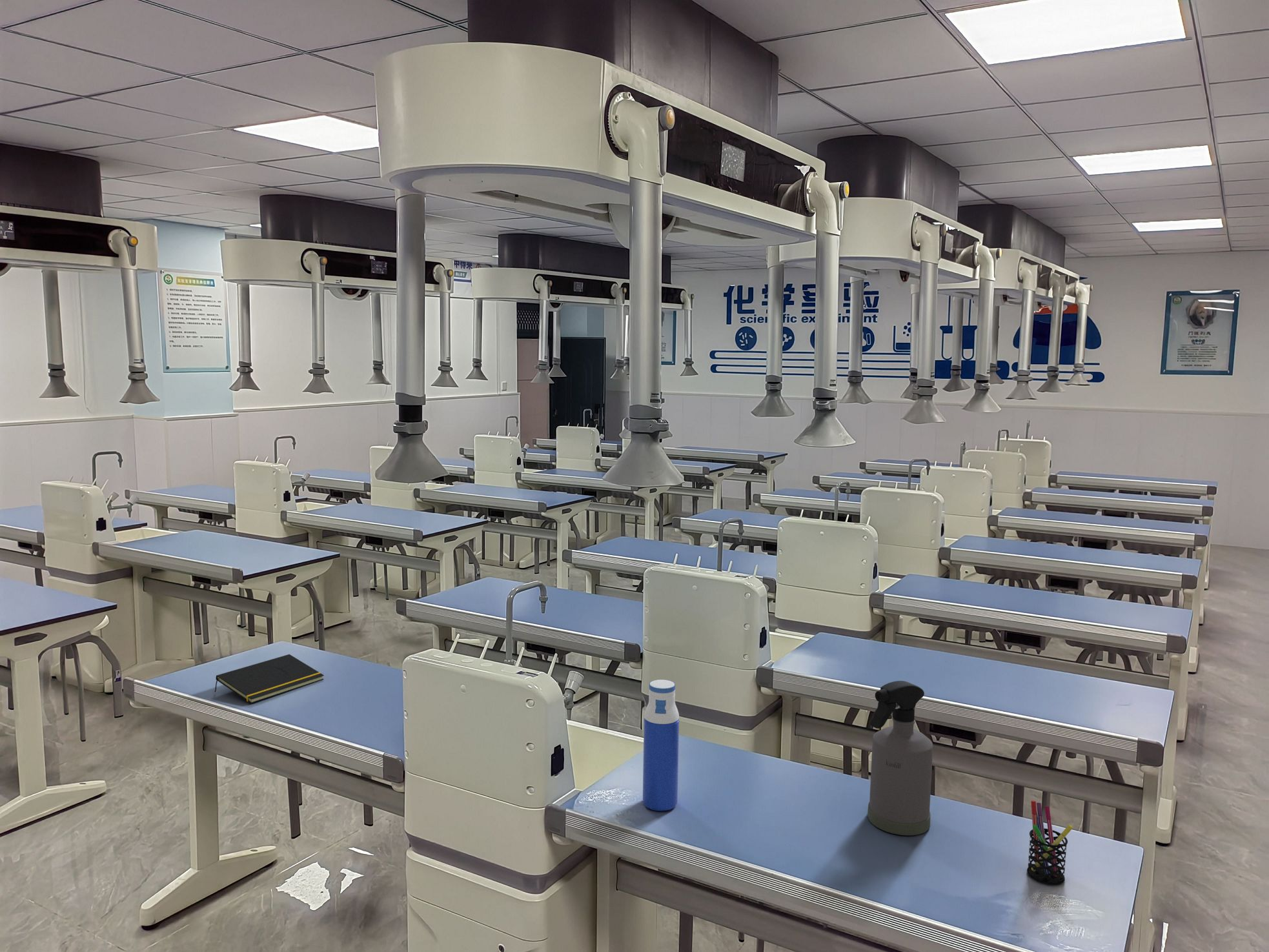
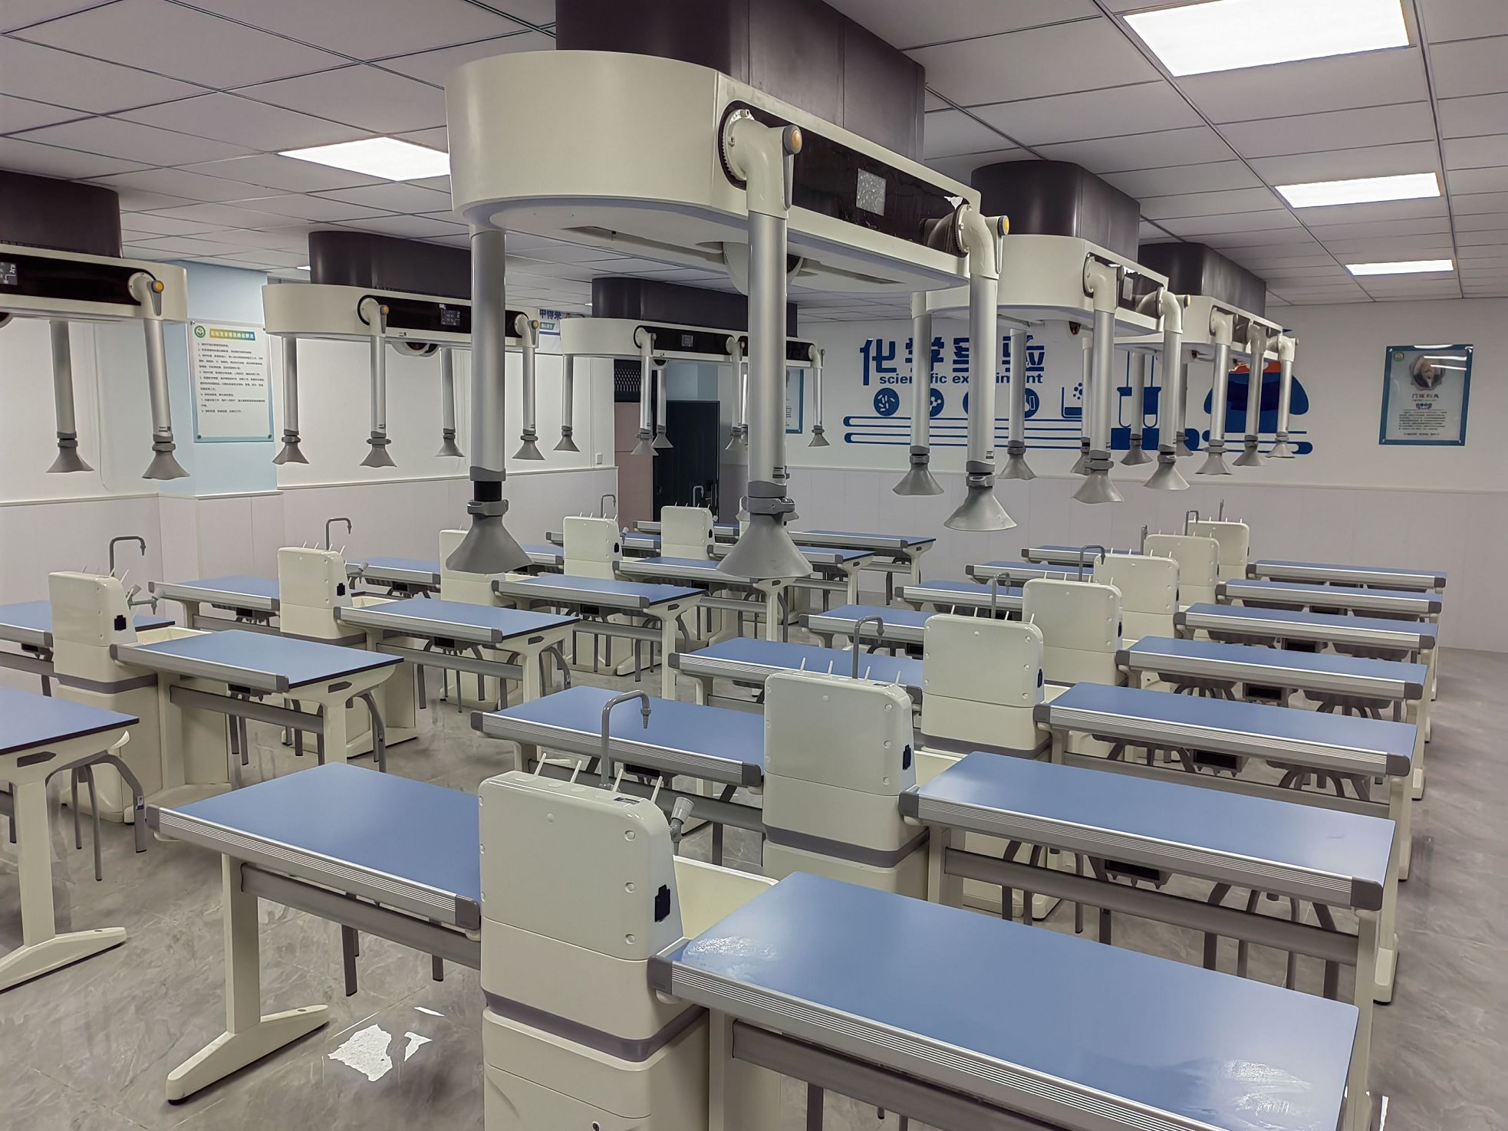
- spray bottle (898, 753)
- pen holder (1044, 842)
- notepad (271, 677)
- water bottle (661, 744)
